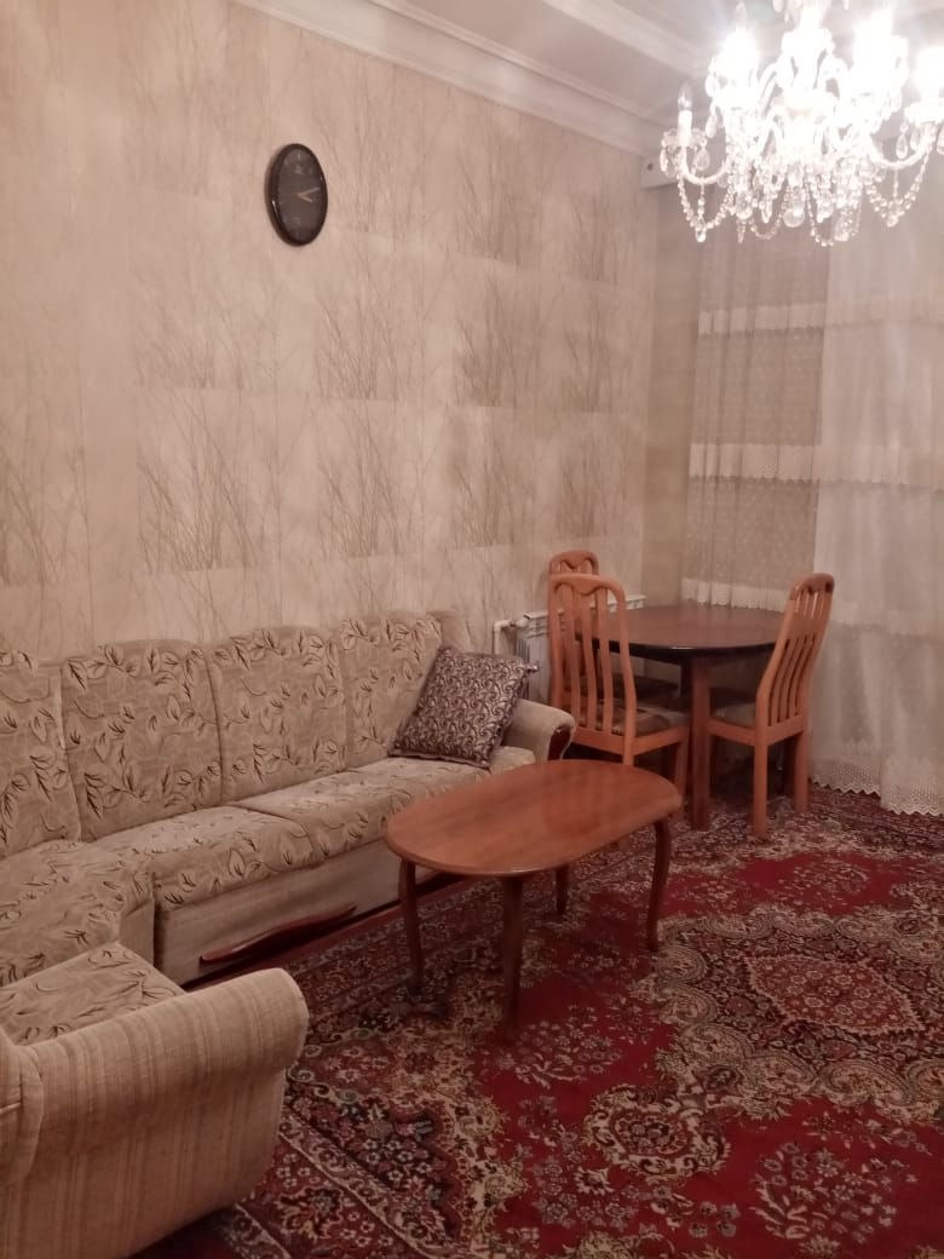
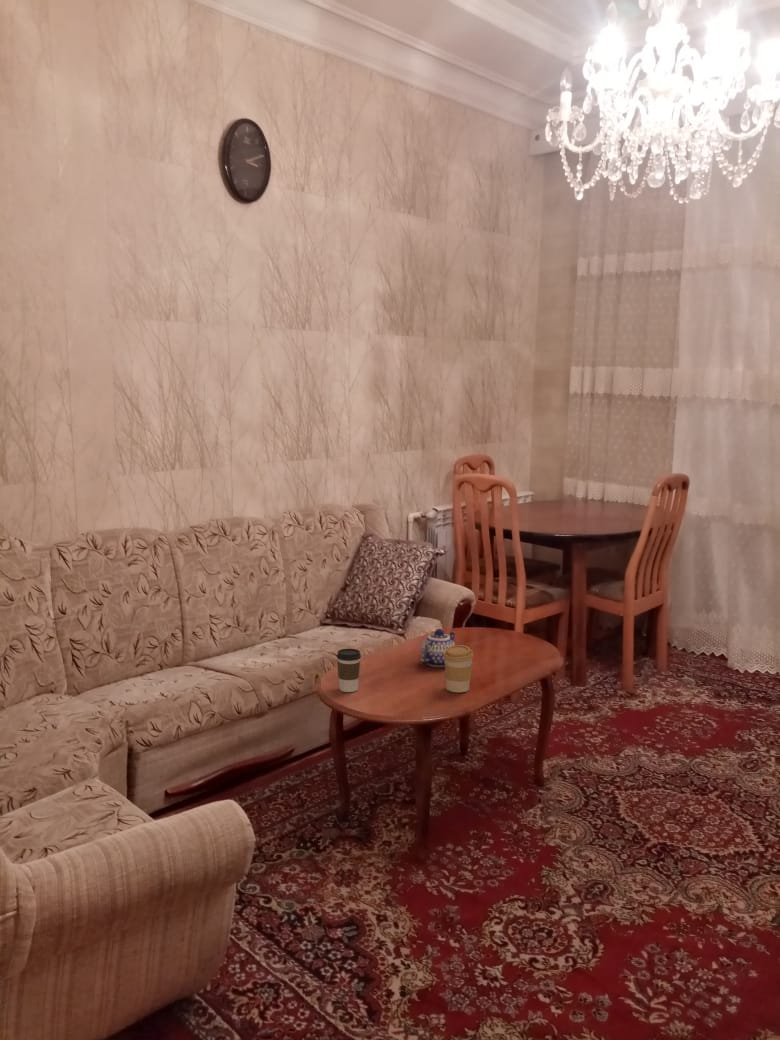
+ coffee cup (348, 670)
+ teapot (438, 646)
+ coffee cup (458, 668)
